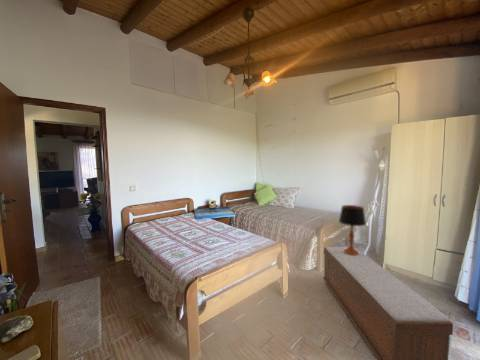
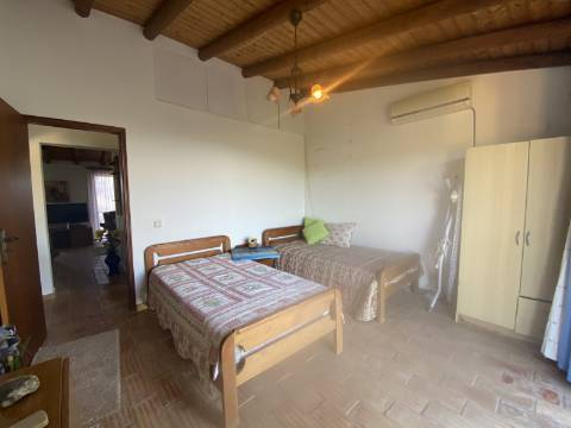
- bench (368, 294)
- table lamp (351, 230)
